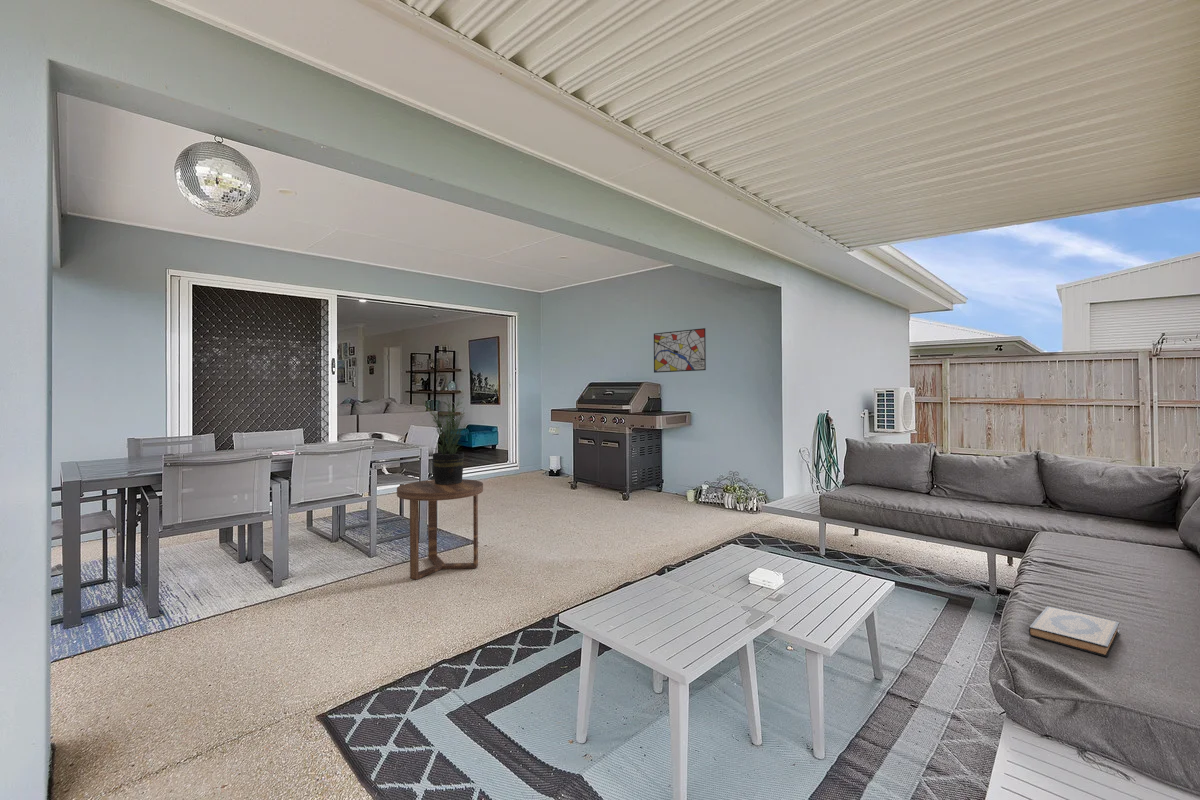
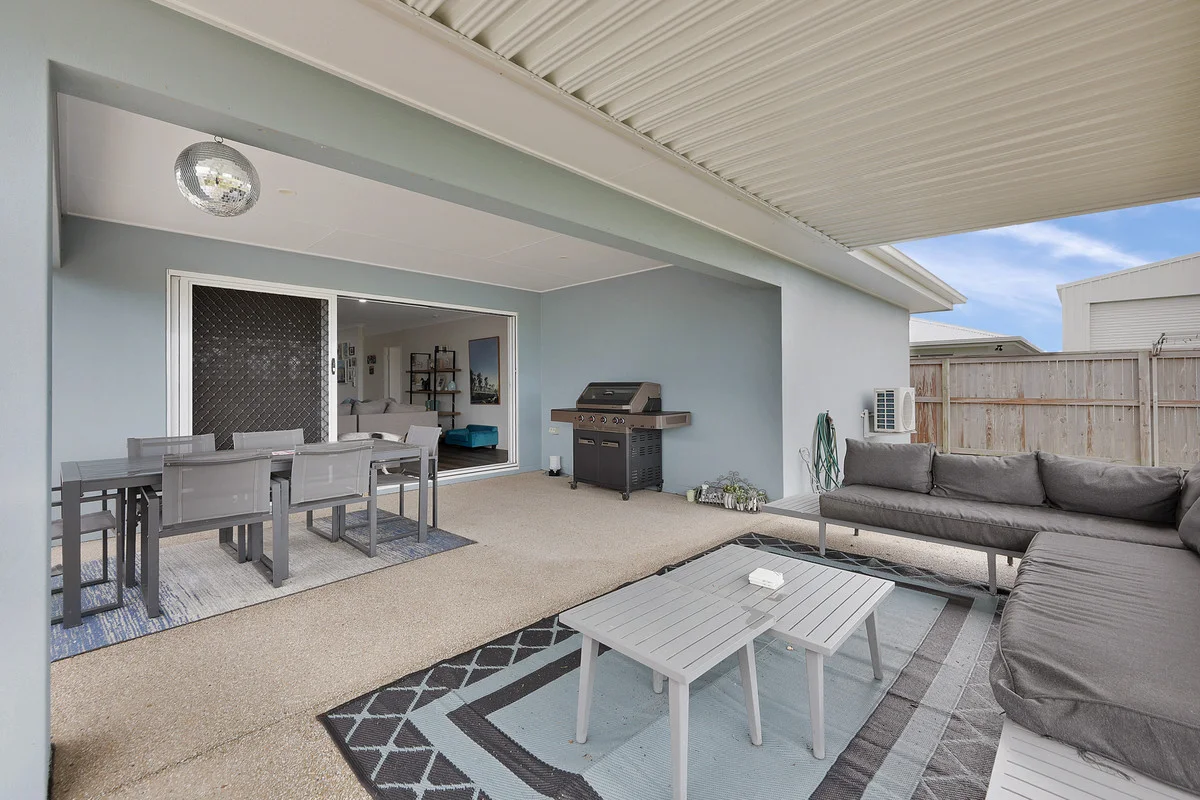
- side table (436, 526)
- wall art (678, 351)
- hardback book (1074, 628)
- potted plant (446, 438)
